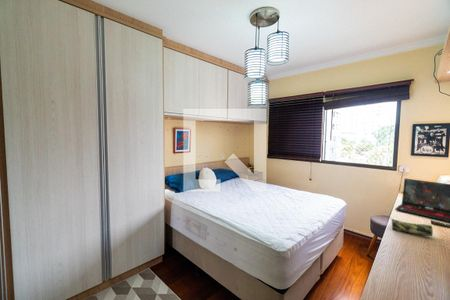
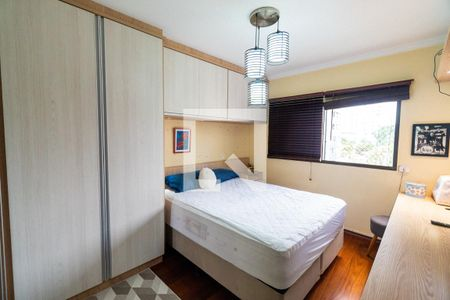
- pencil case (409, 227)
- laptop (427, 198)
